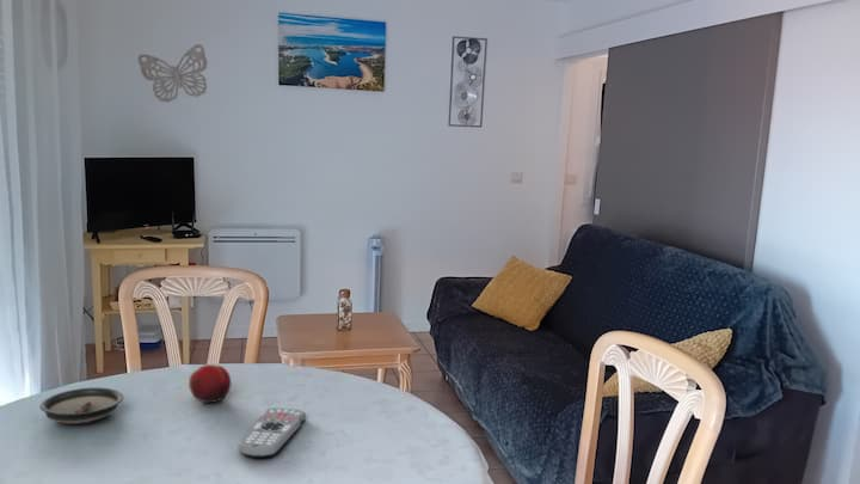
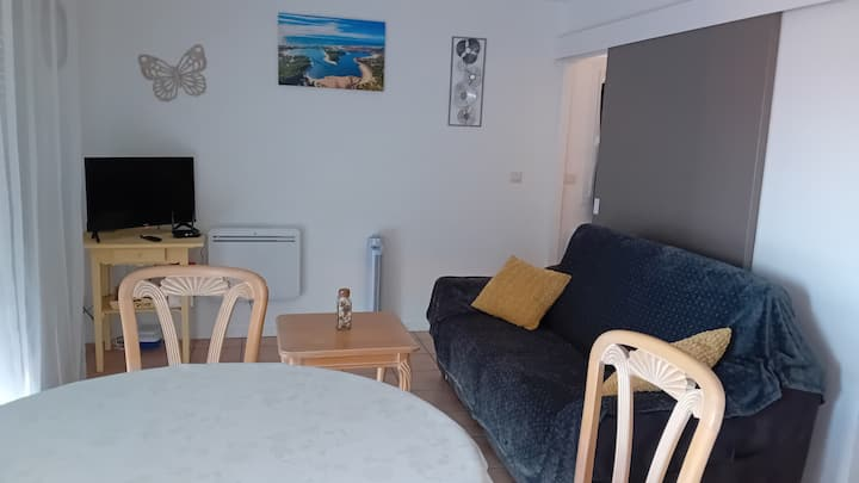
- remote control (271, 431)
- saucer (82, 408)
- fruit (209, 382)
